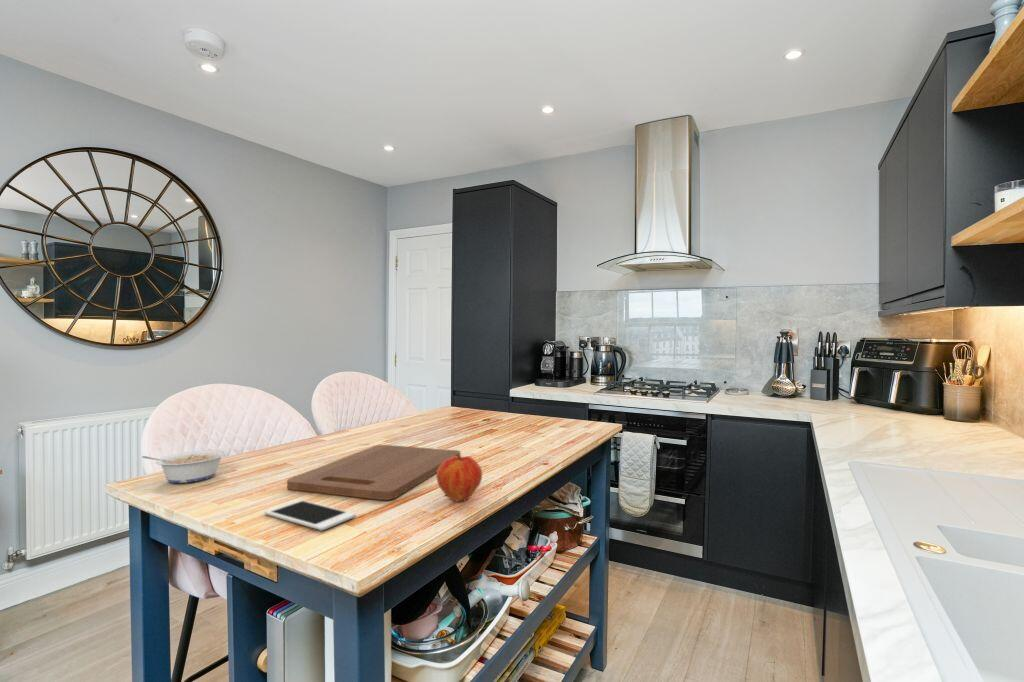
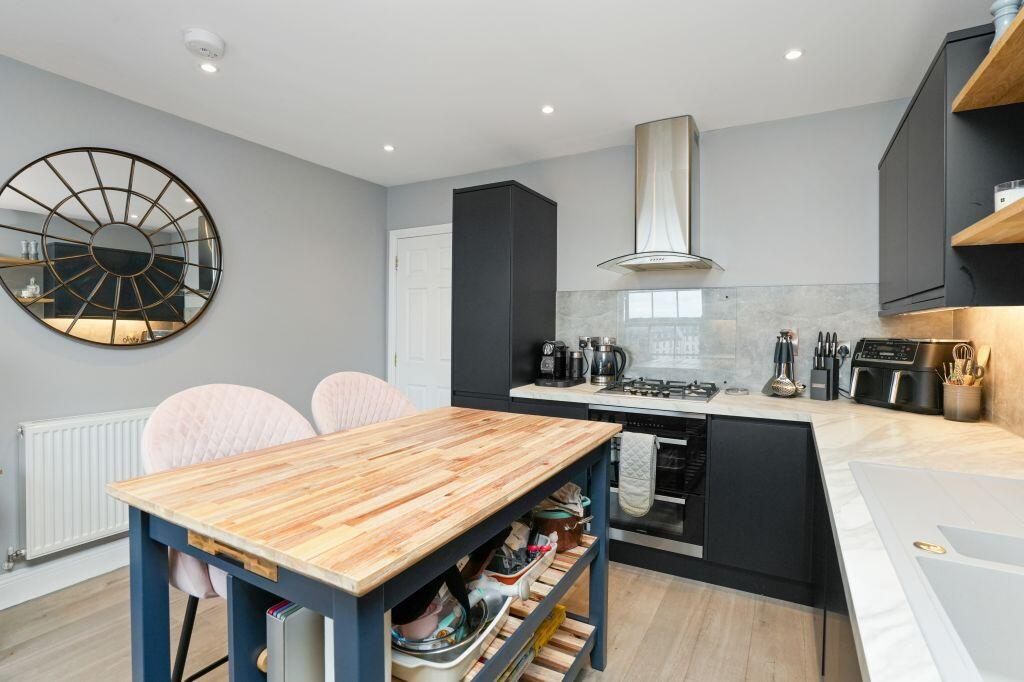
- fruit (459, 475)
- cutting board (383, 467)
- legume (189, 465)
- cell phone (309, 513)
